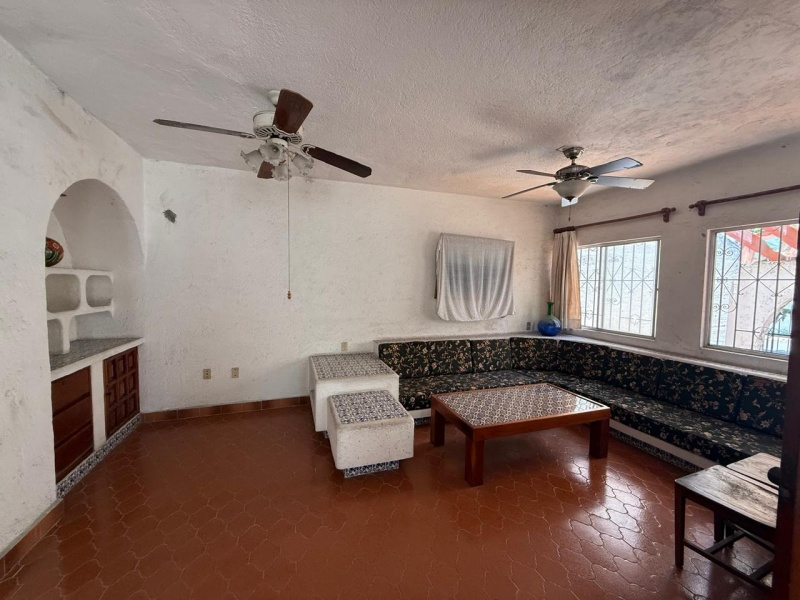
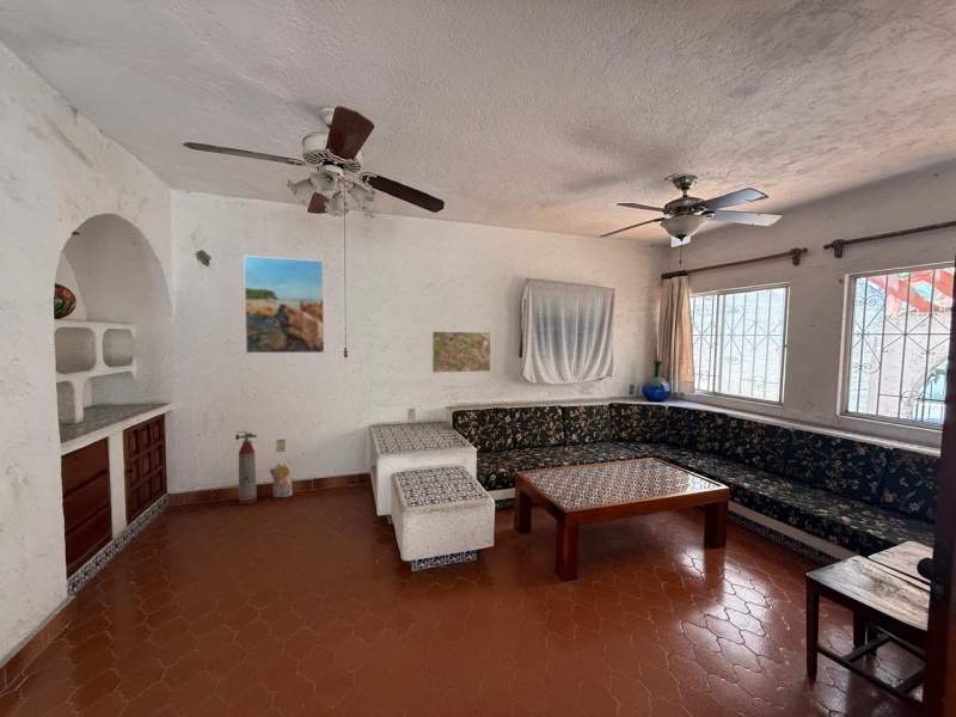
+ fire extinguisher (246, 466)
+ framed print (461, 351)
+ plush toy (281, 478)
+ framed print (286, 306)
